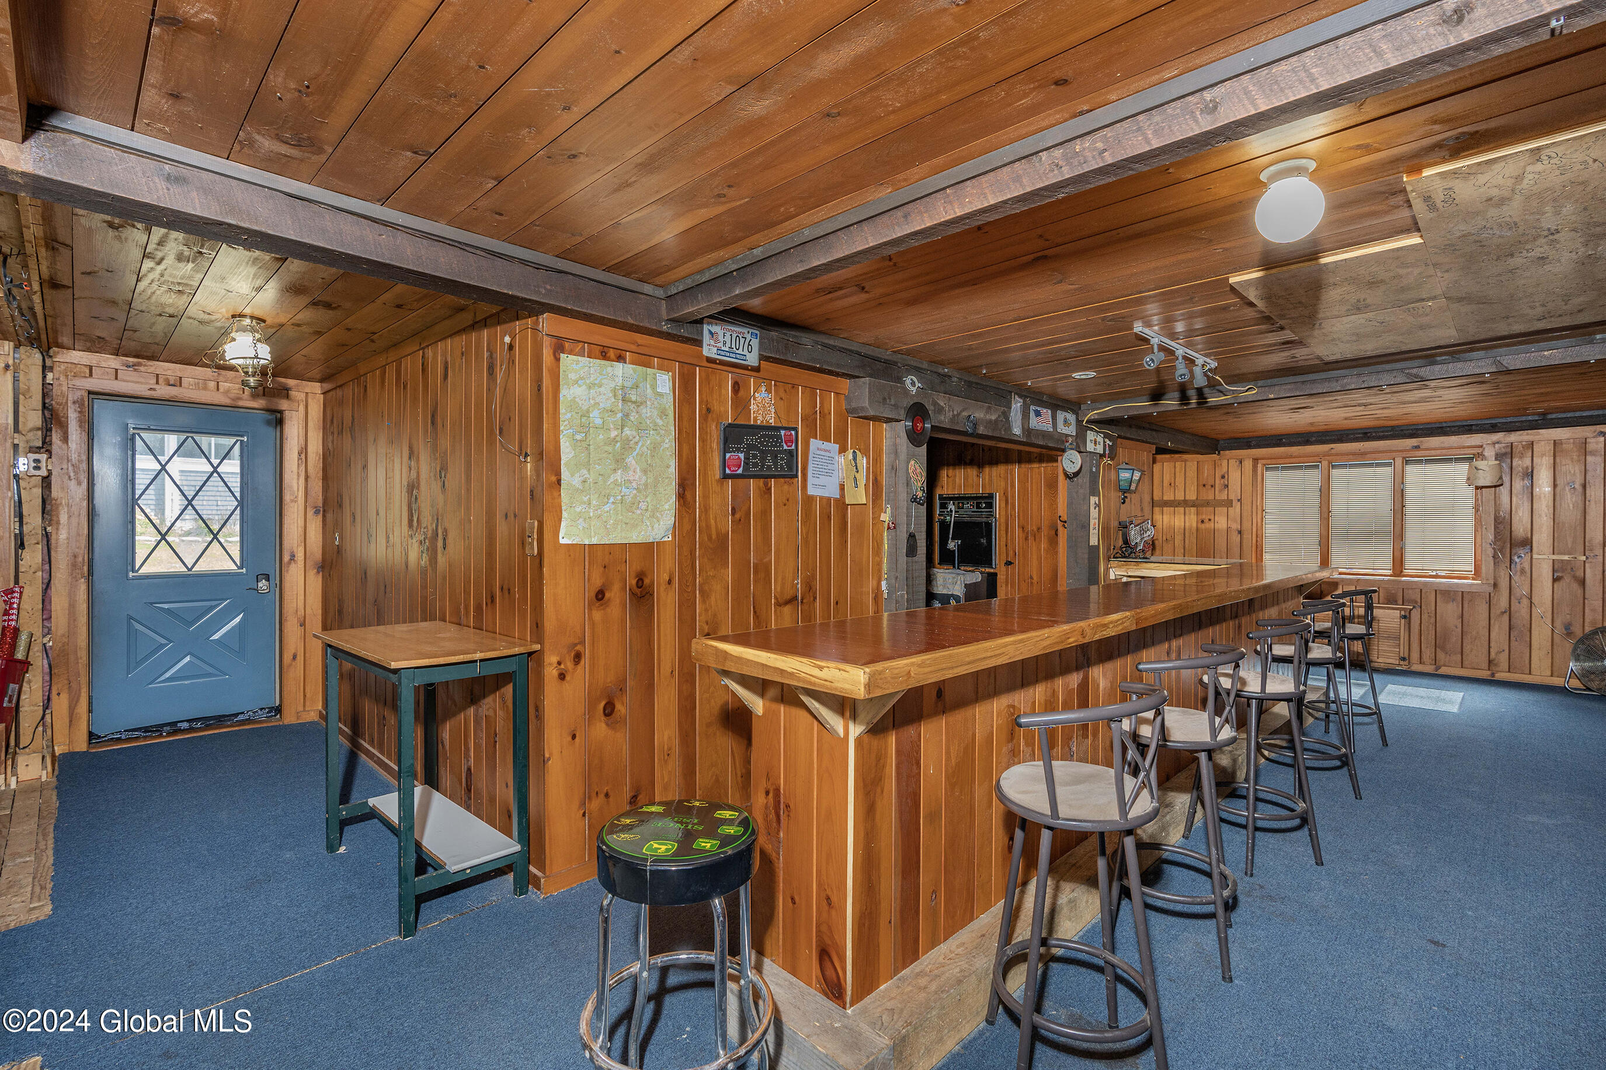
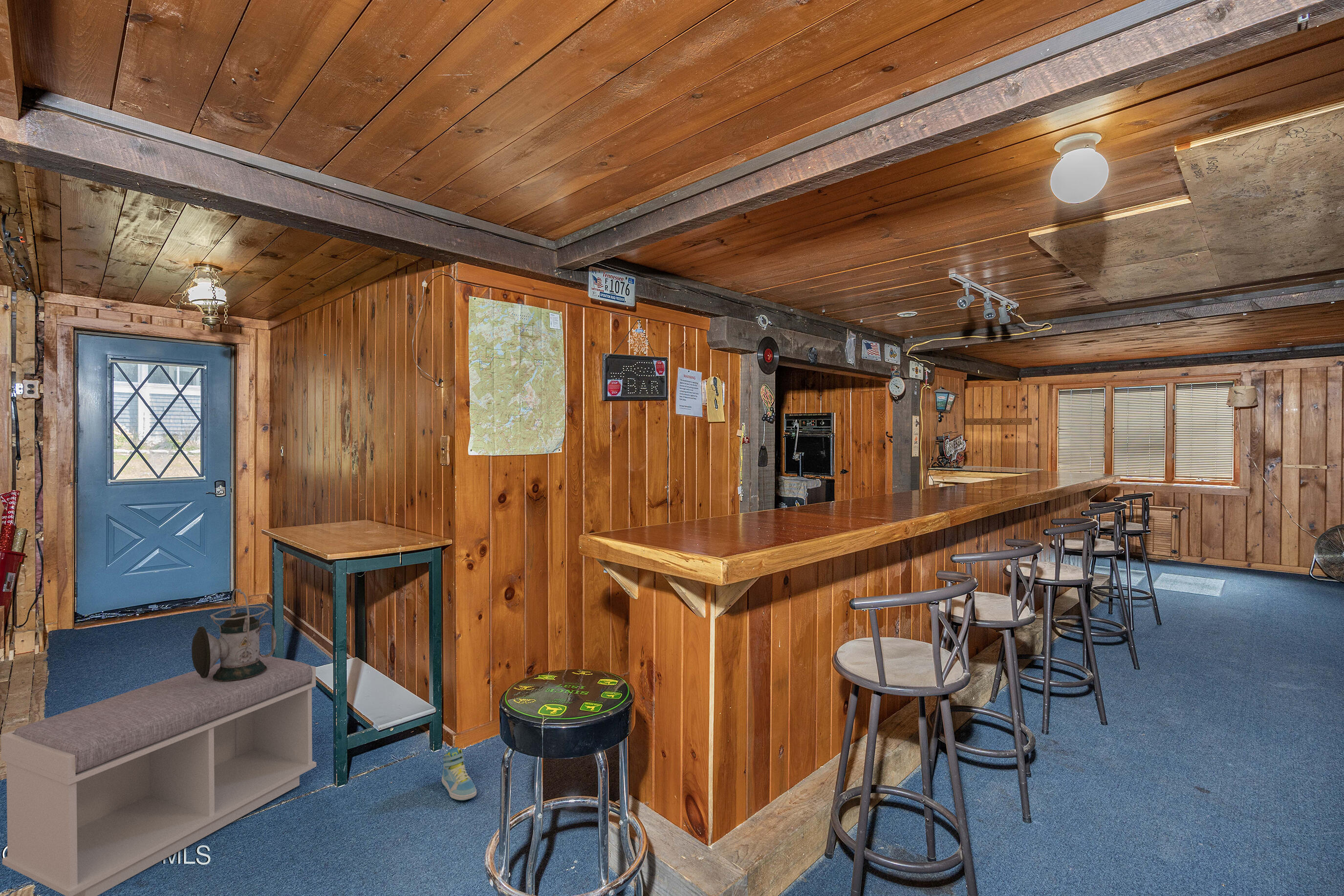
+ lantern (236, 631)
+ bench (180, 756)
+ sneaker (457, 771)
